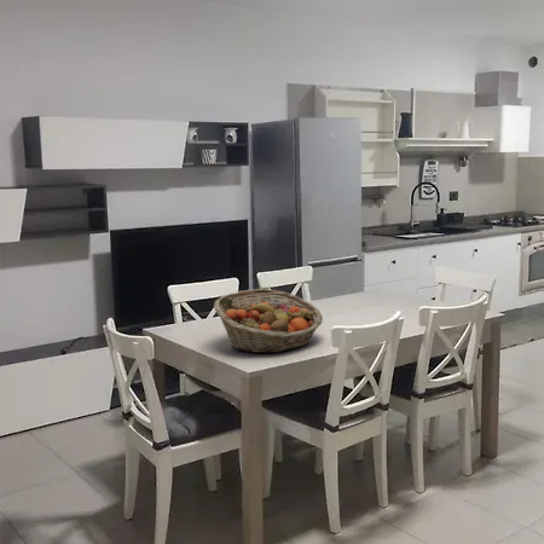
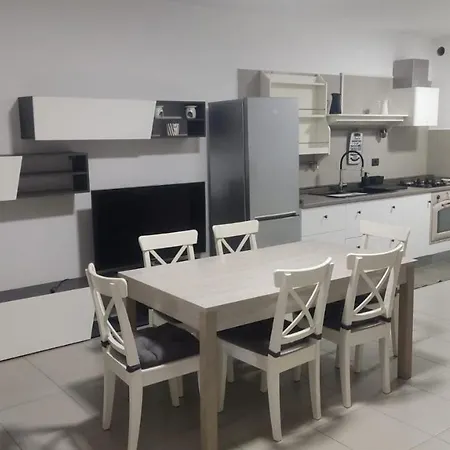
- fruit basket (268, 319)
